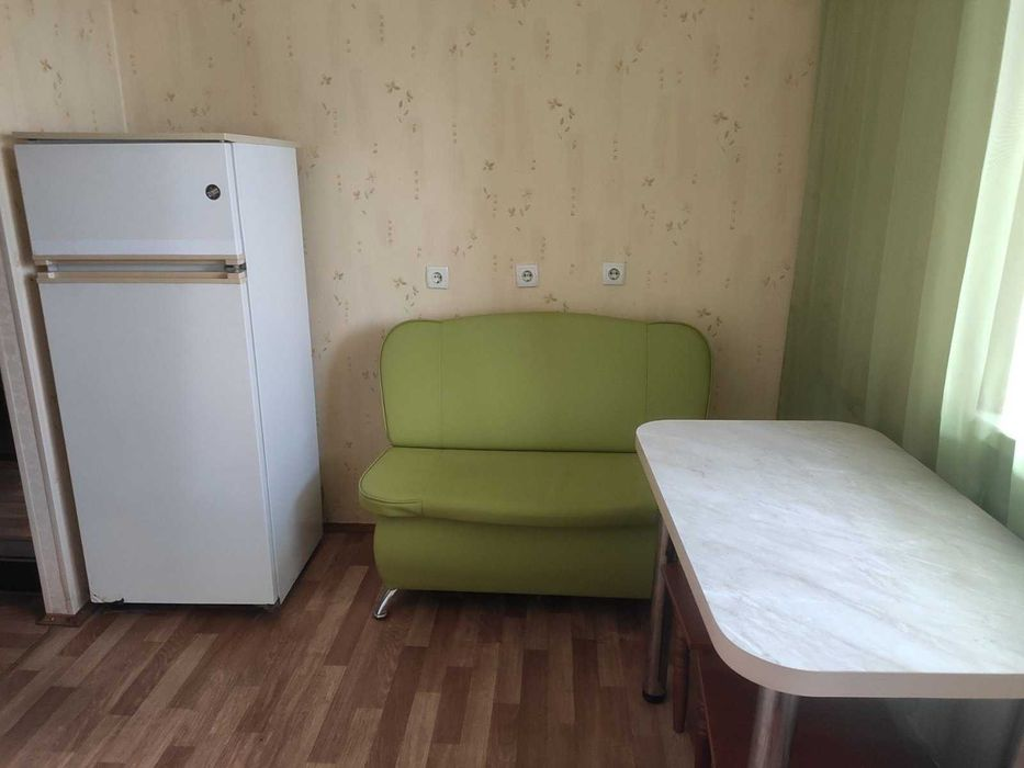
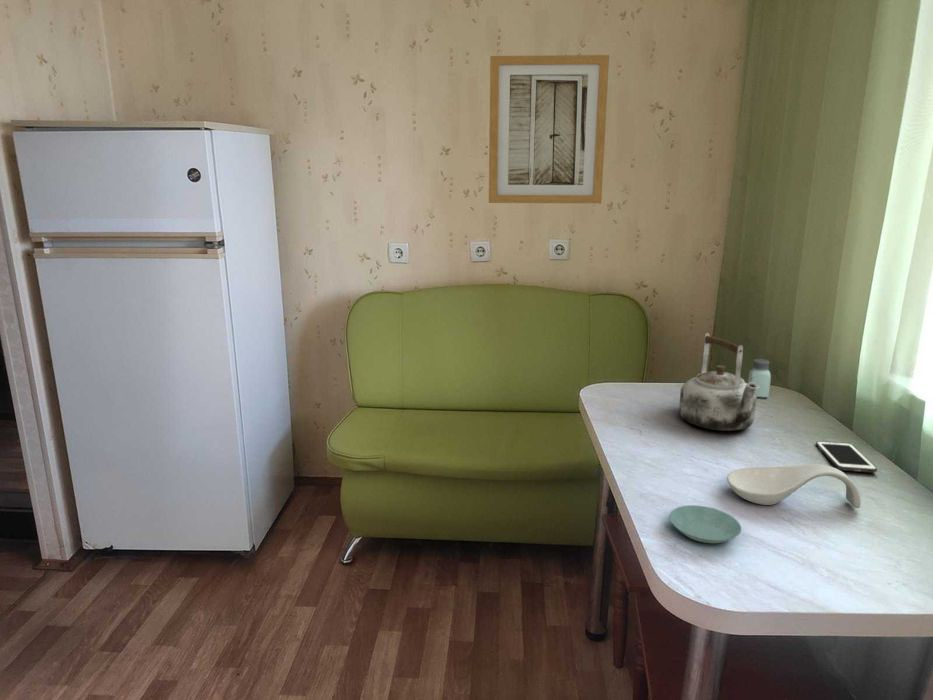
+ saltshaker (759, 377)
+ saucer (704, 527)
+ kettle (725, 384)
+ wall art (546, 131)
+ cell phone (844, 456)
+ spoon rest (792, 482)
